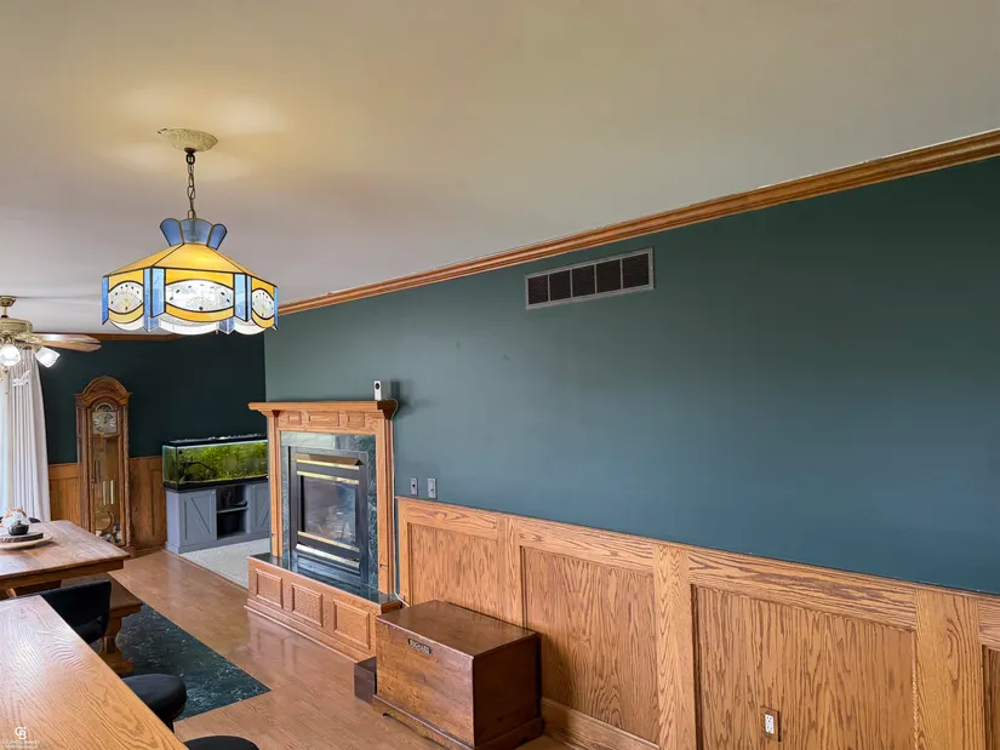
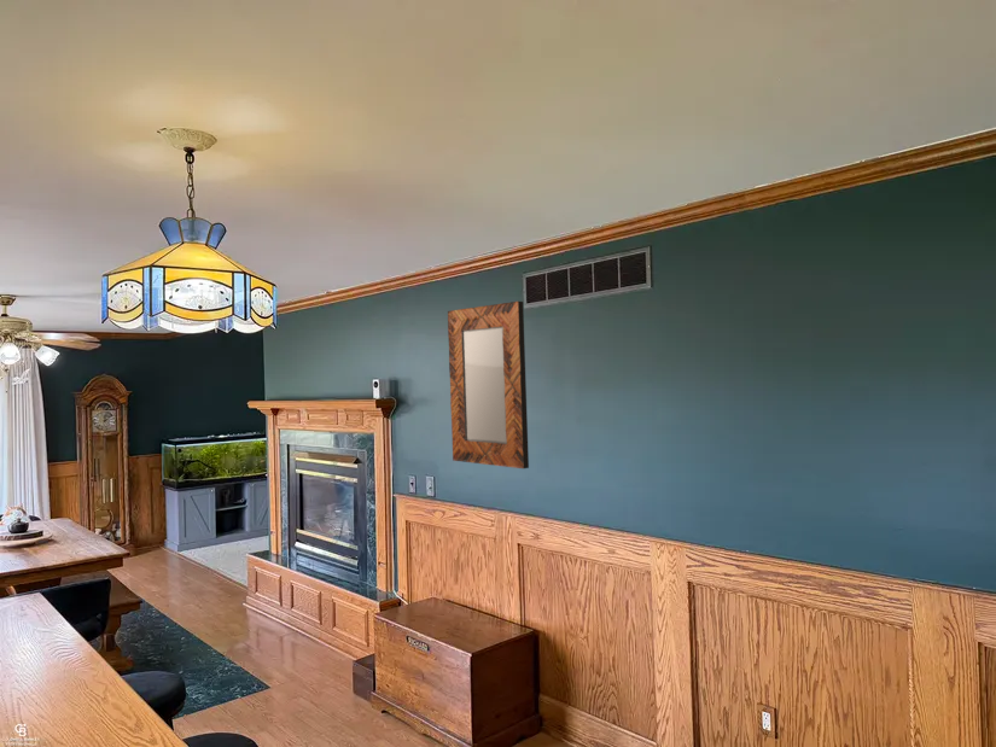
+ home mirror (485, 385)
